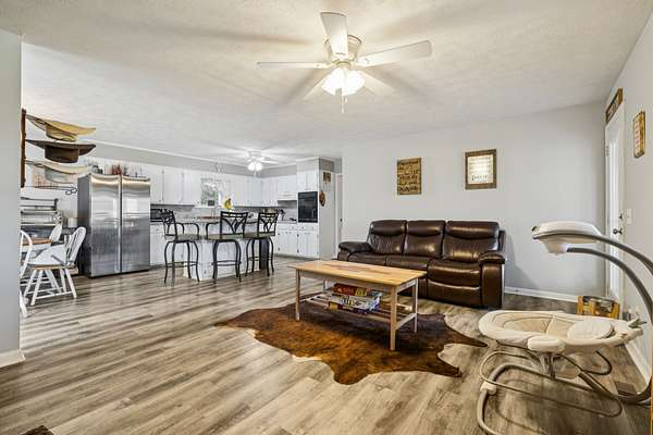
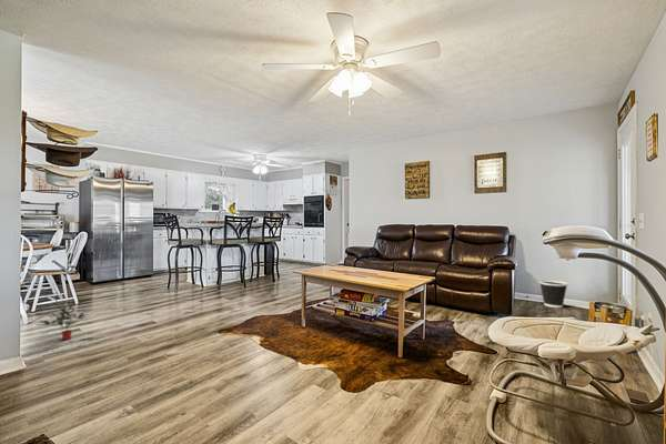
+ wastebasket (553, 293)
+ potted plant (64, 321)
